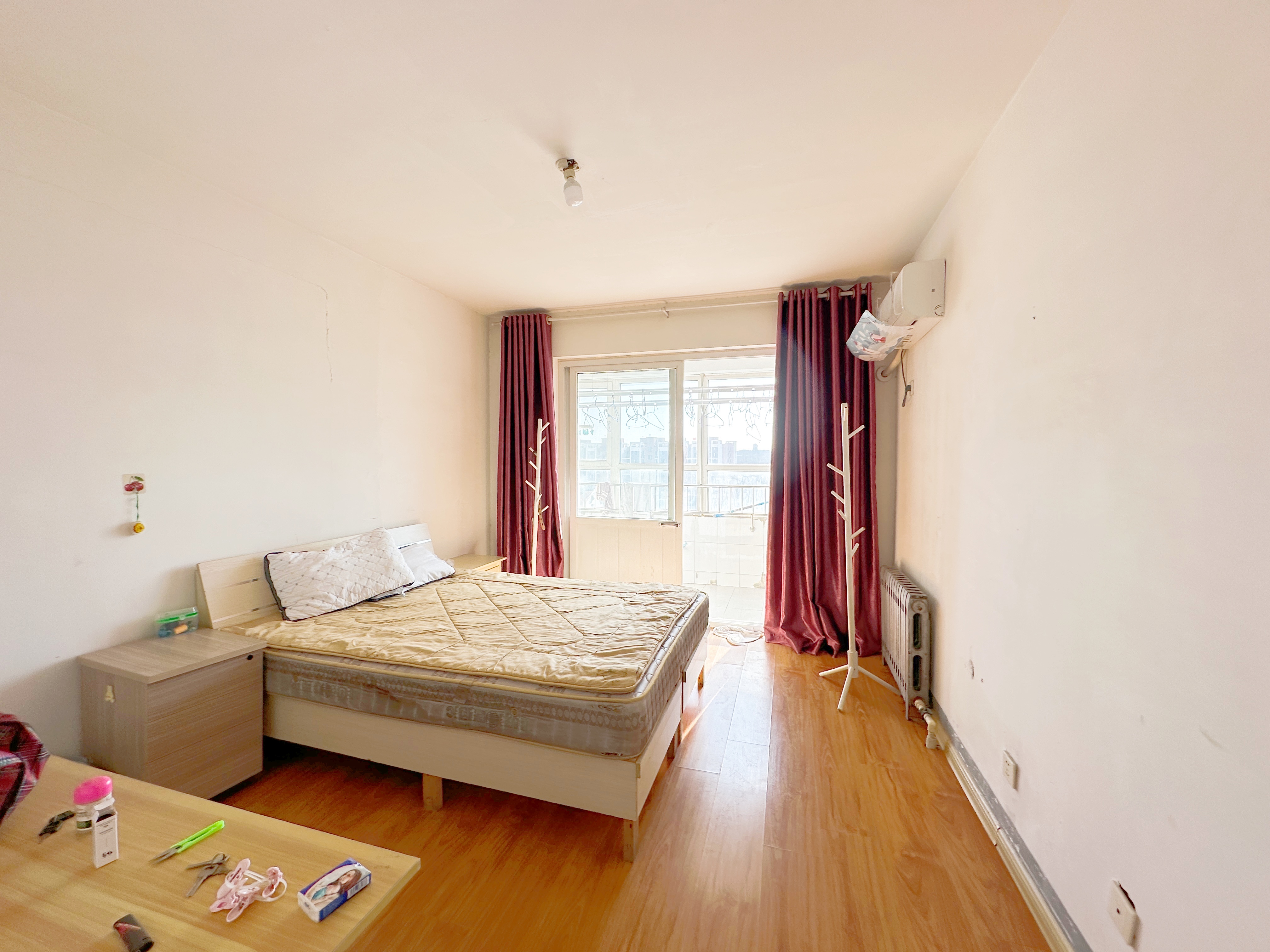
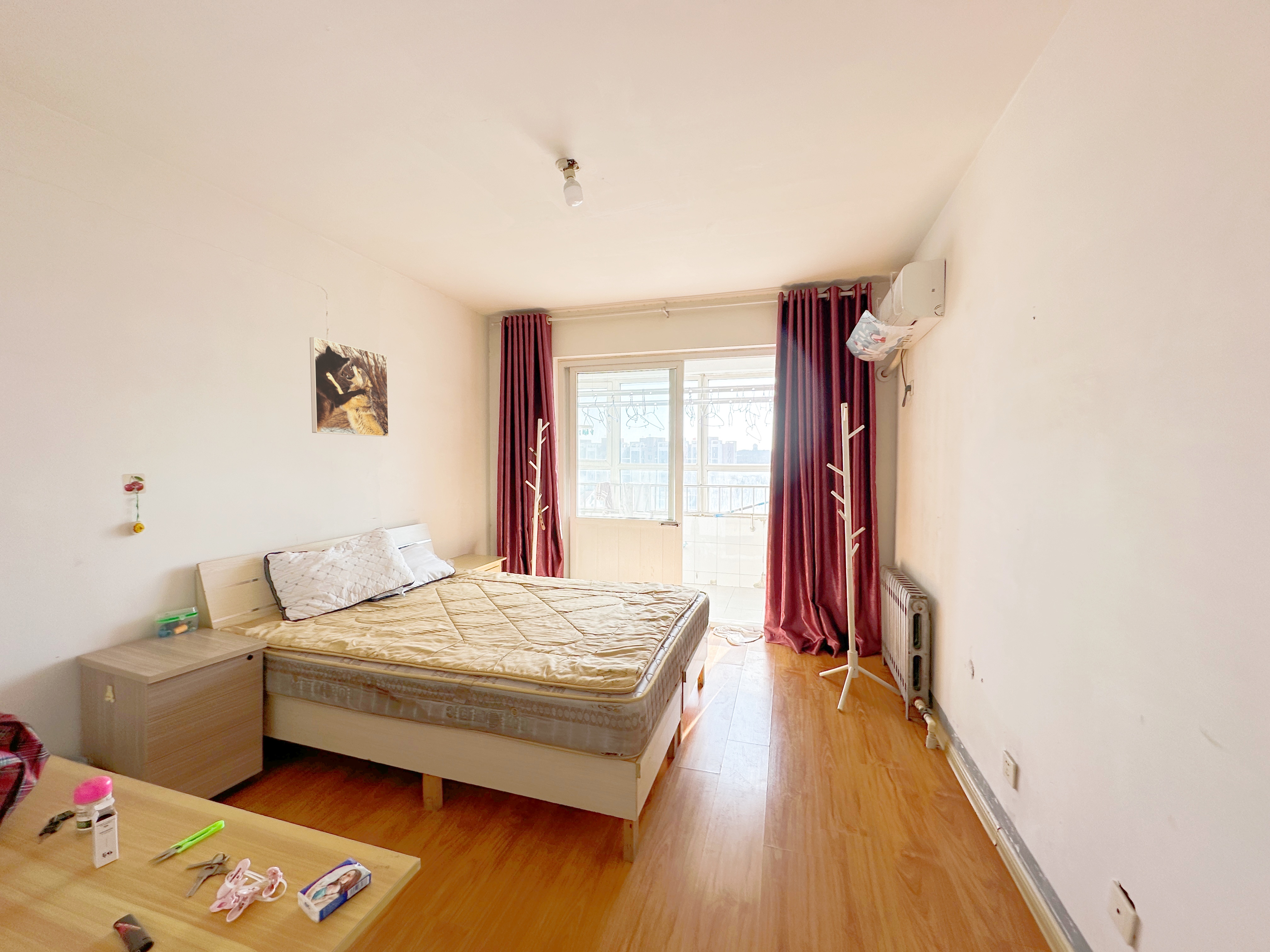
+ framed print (352, 391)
